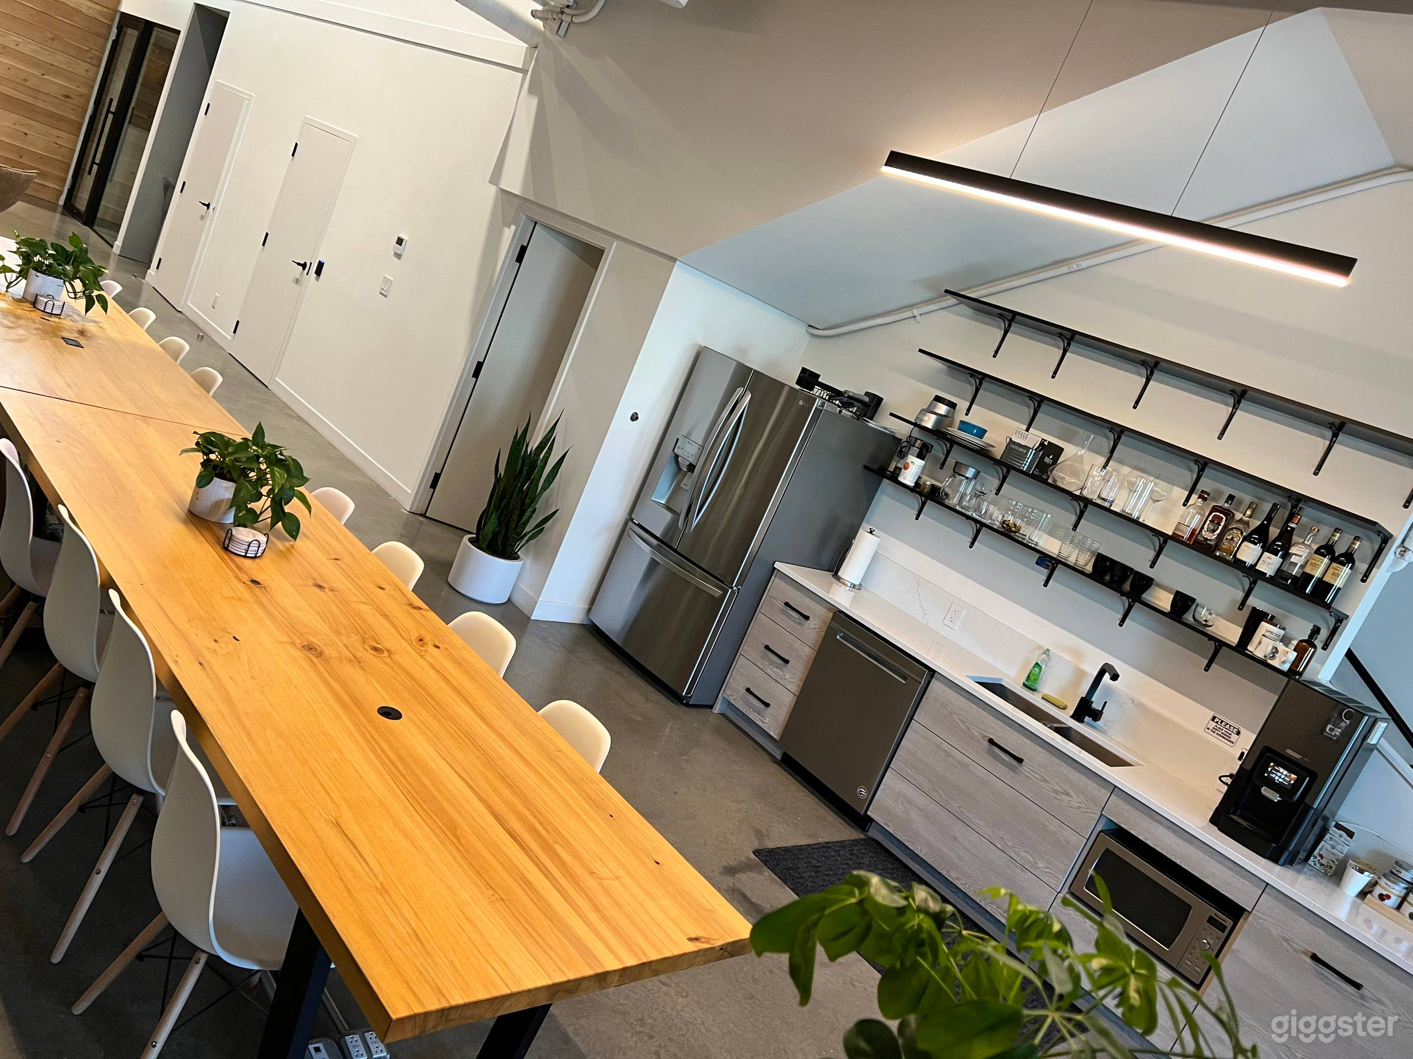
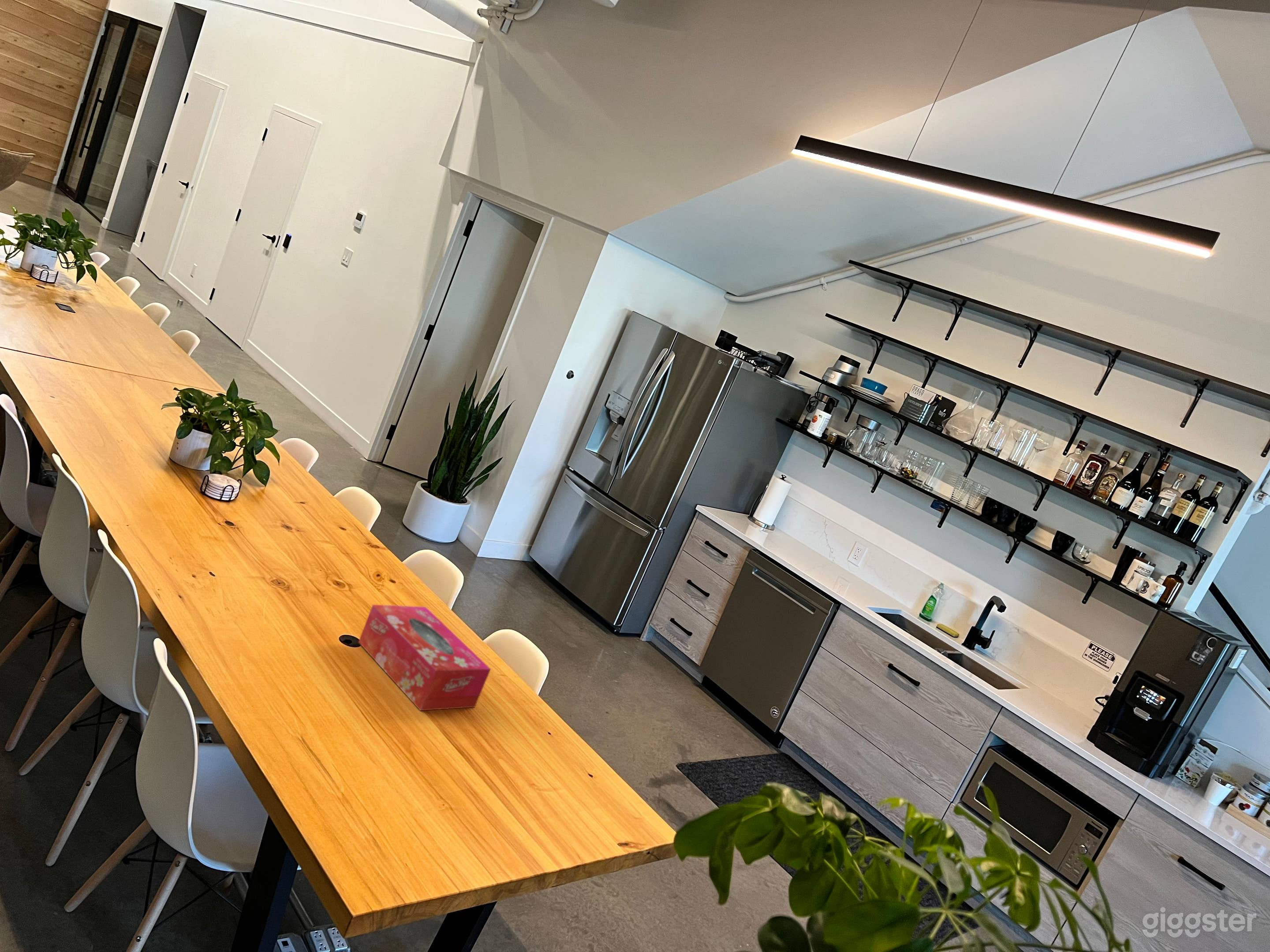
+ tissue box (423, 655)
